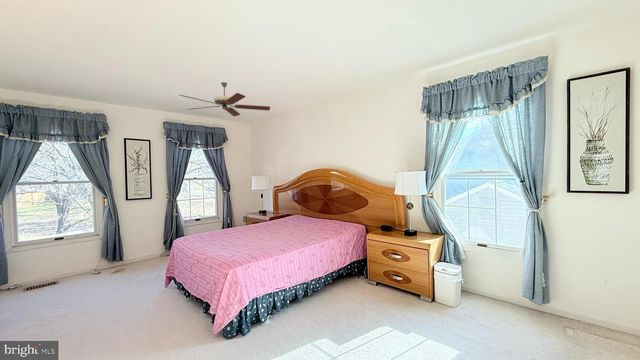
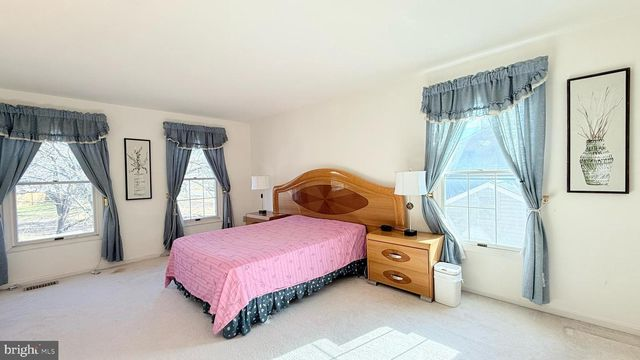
- ceiling fan (227, 97)
